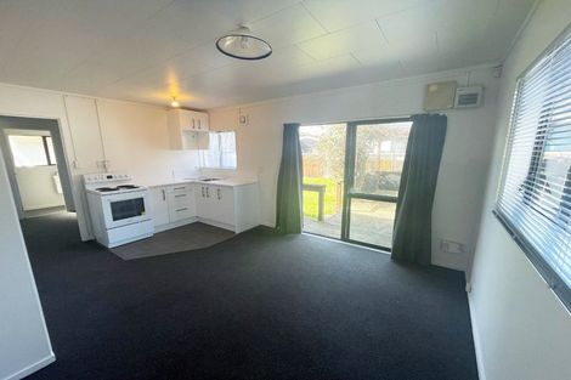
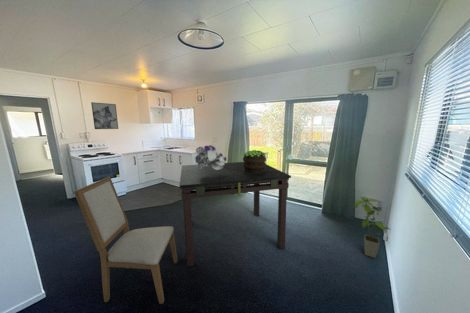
+ potted plant (254, 160)
+ wall art (105, 116)
+ chair (134, 233)
+ house plant (369, 229)
+ bouquet (209, 159)
+ dining table (229, 193)
